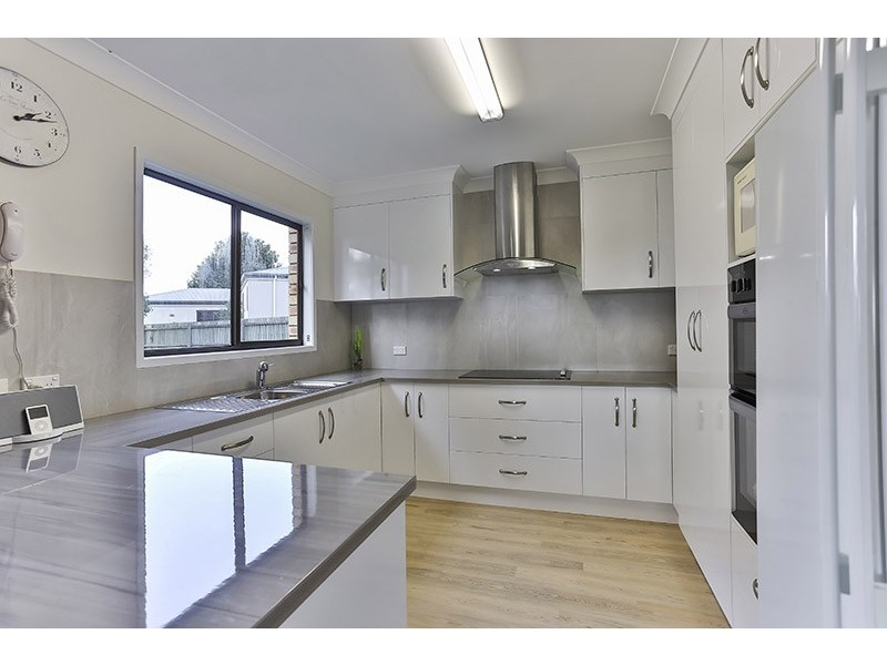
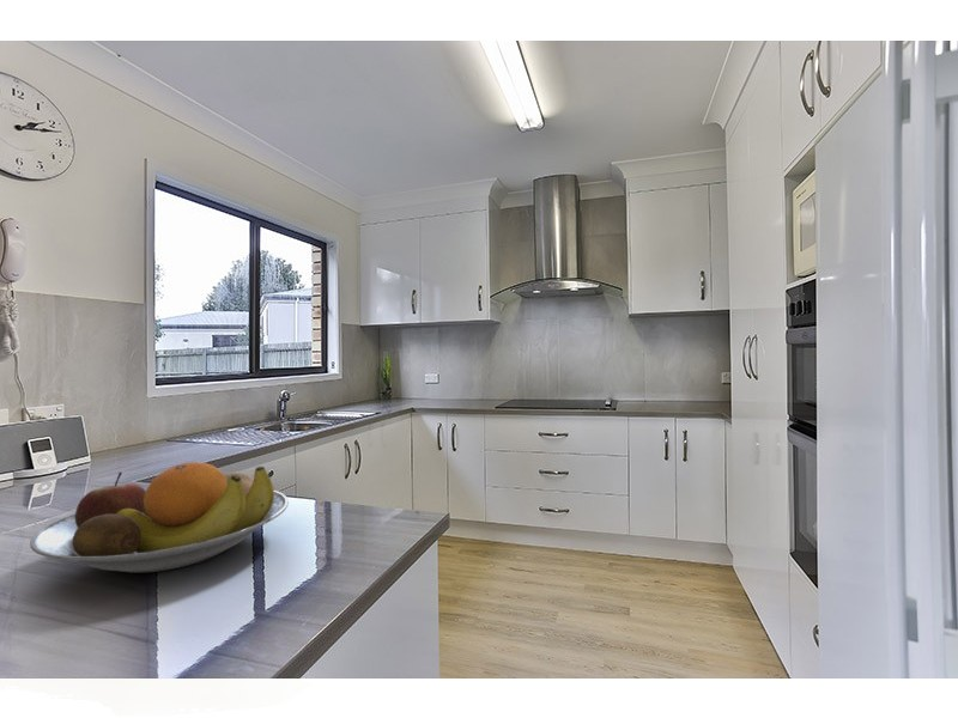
+ fruit bowl (175, 505)
